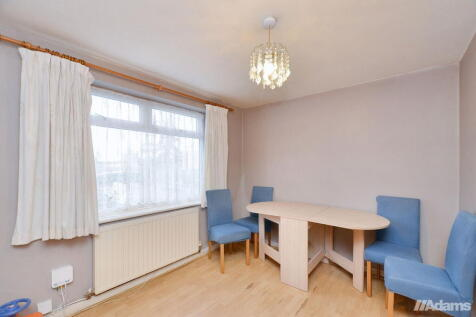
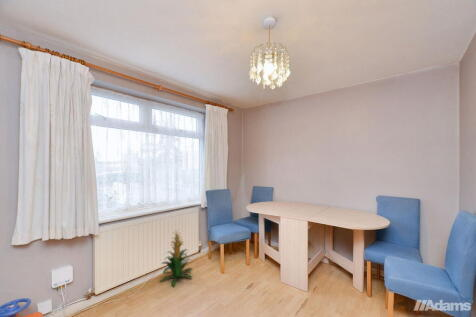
+ indoor plant (177, 253)
